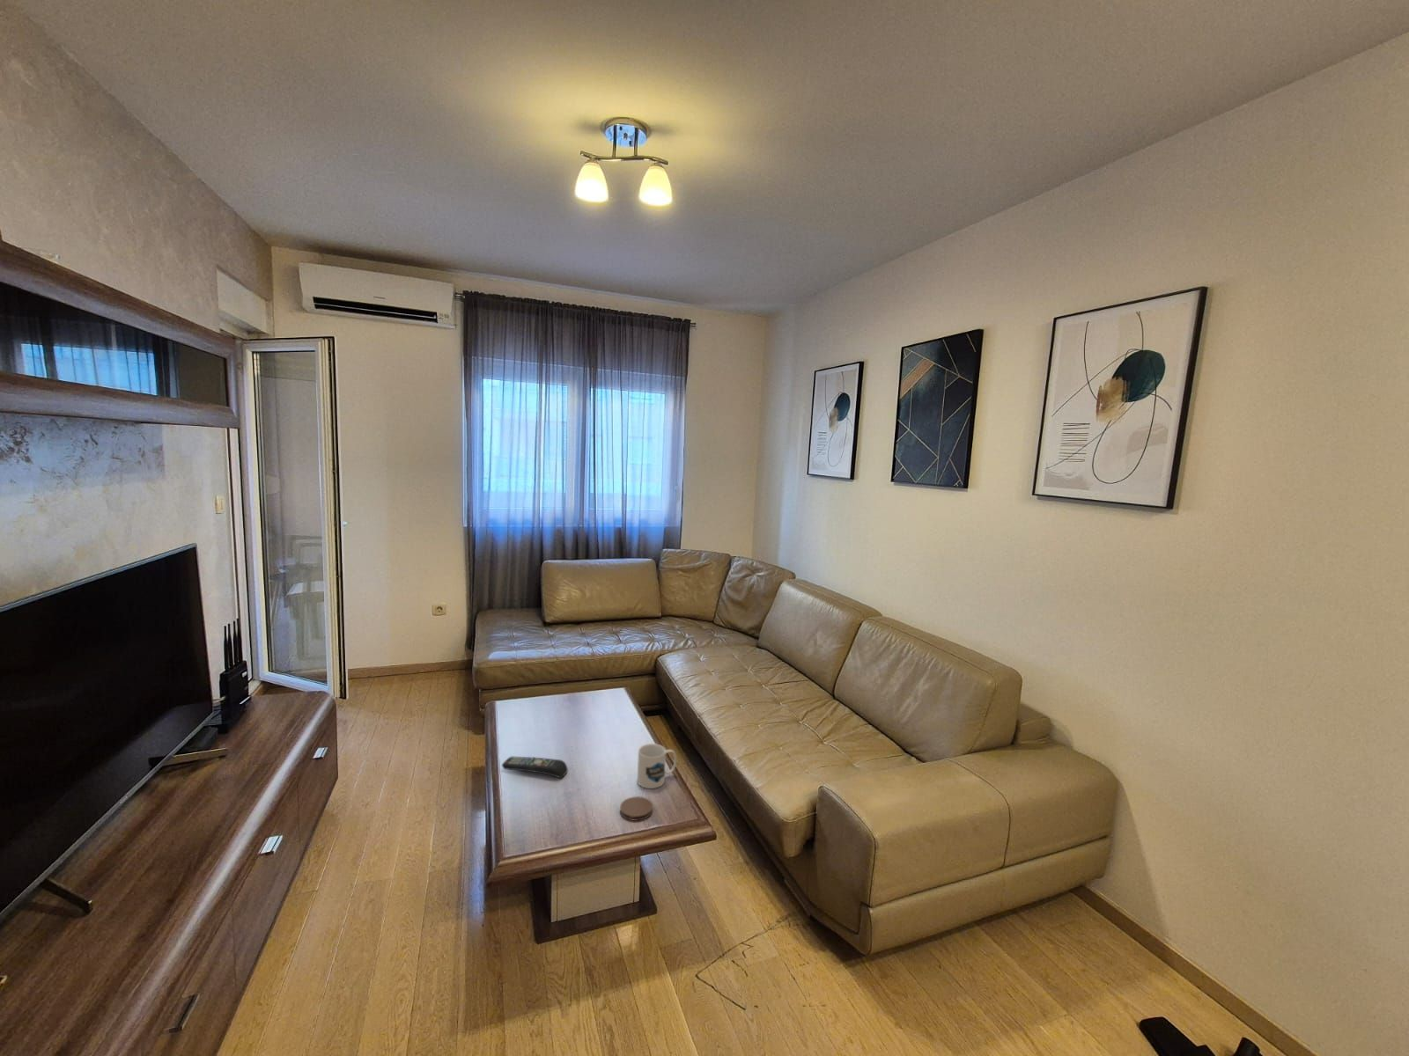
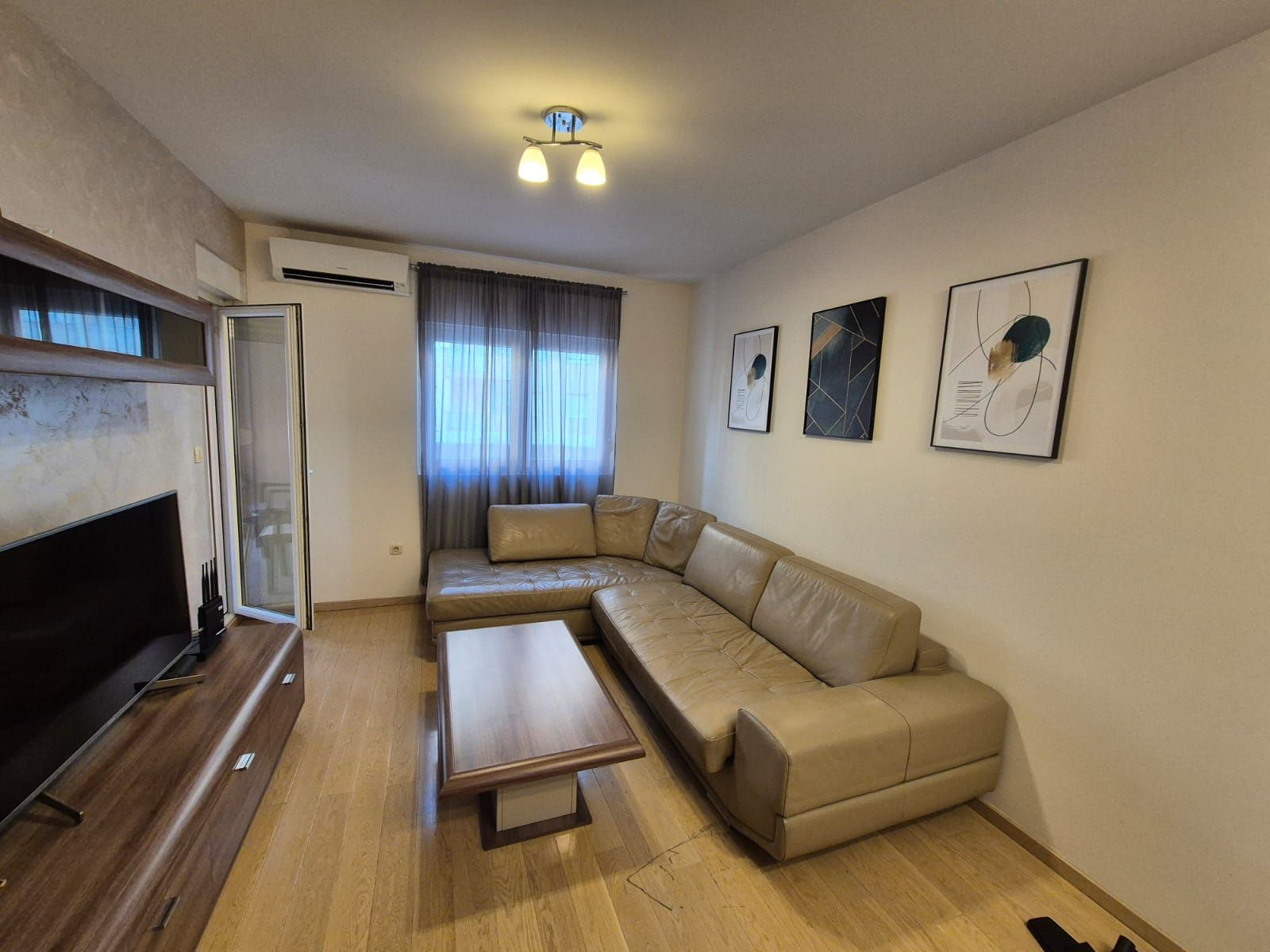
- remote control (535, 764)
- mug (656, 764)
- coaster (636, 808)
